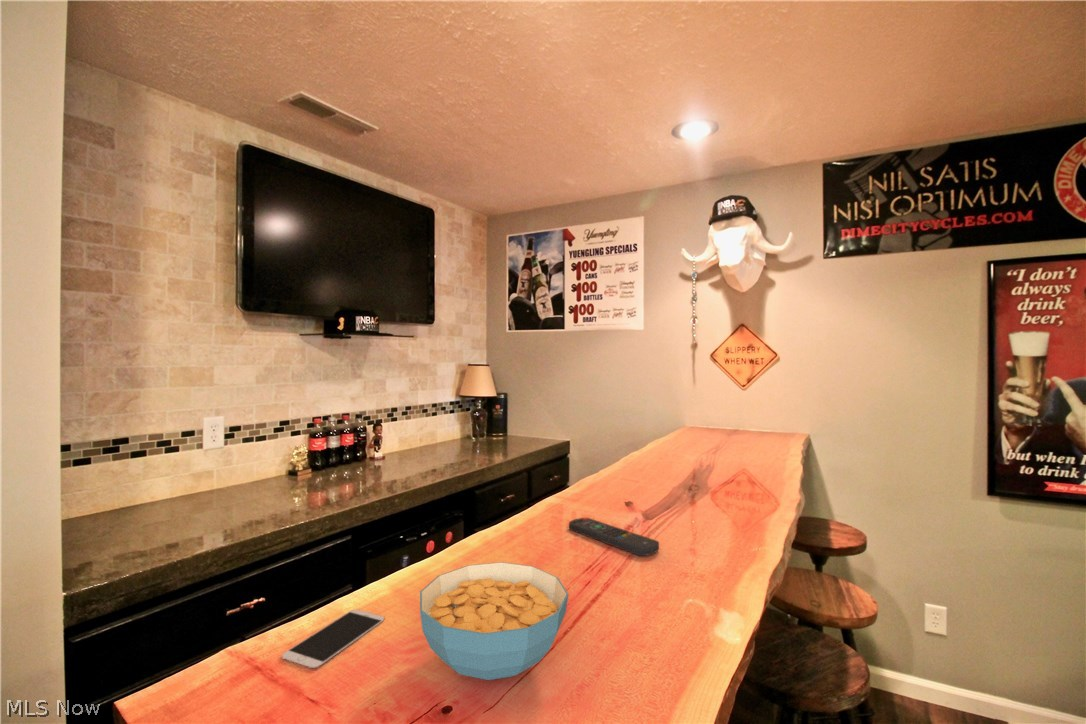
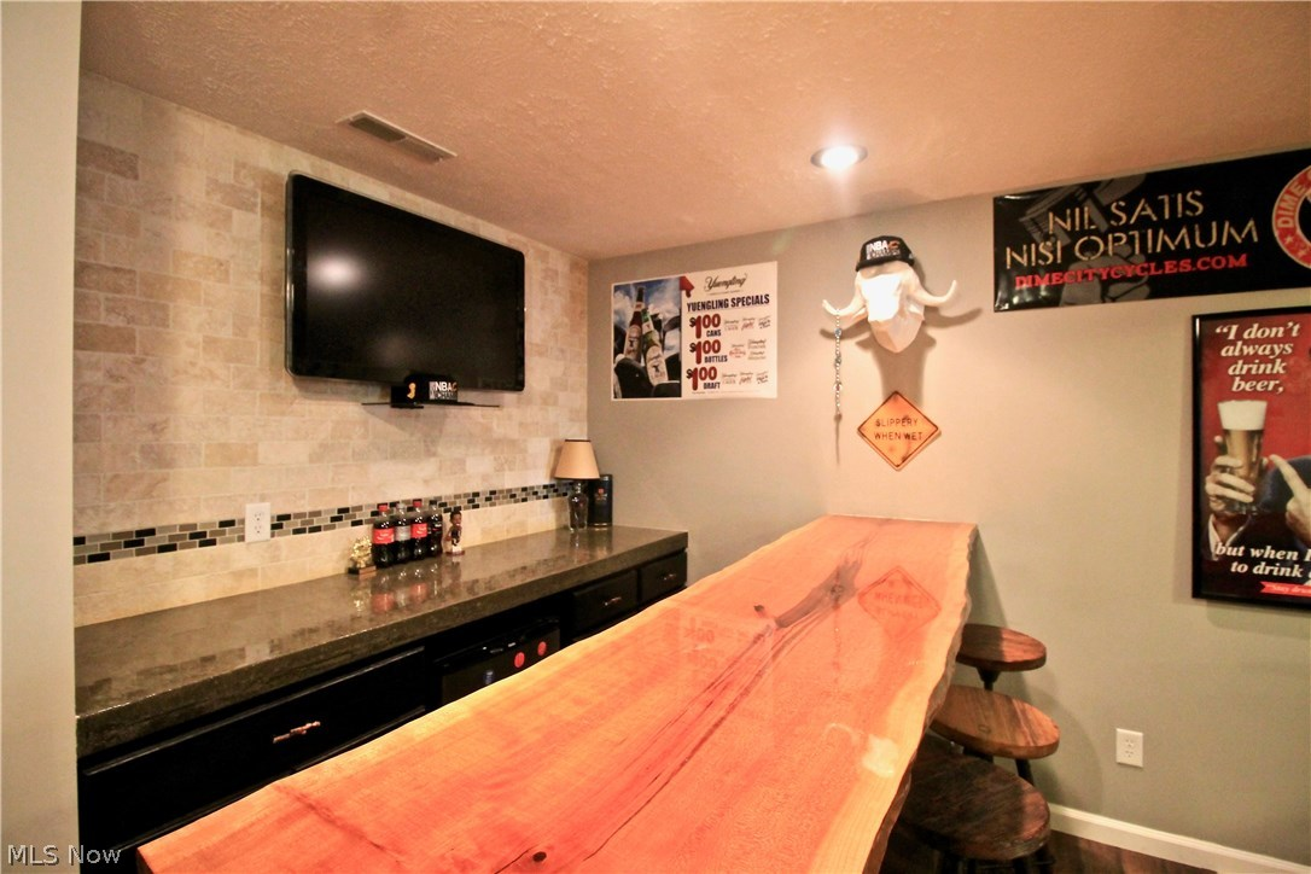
- cereal bowl (493, 628)
- smartphone (336, 635)
- remote control (611, 534)
